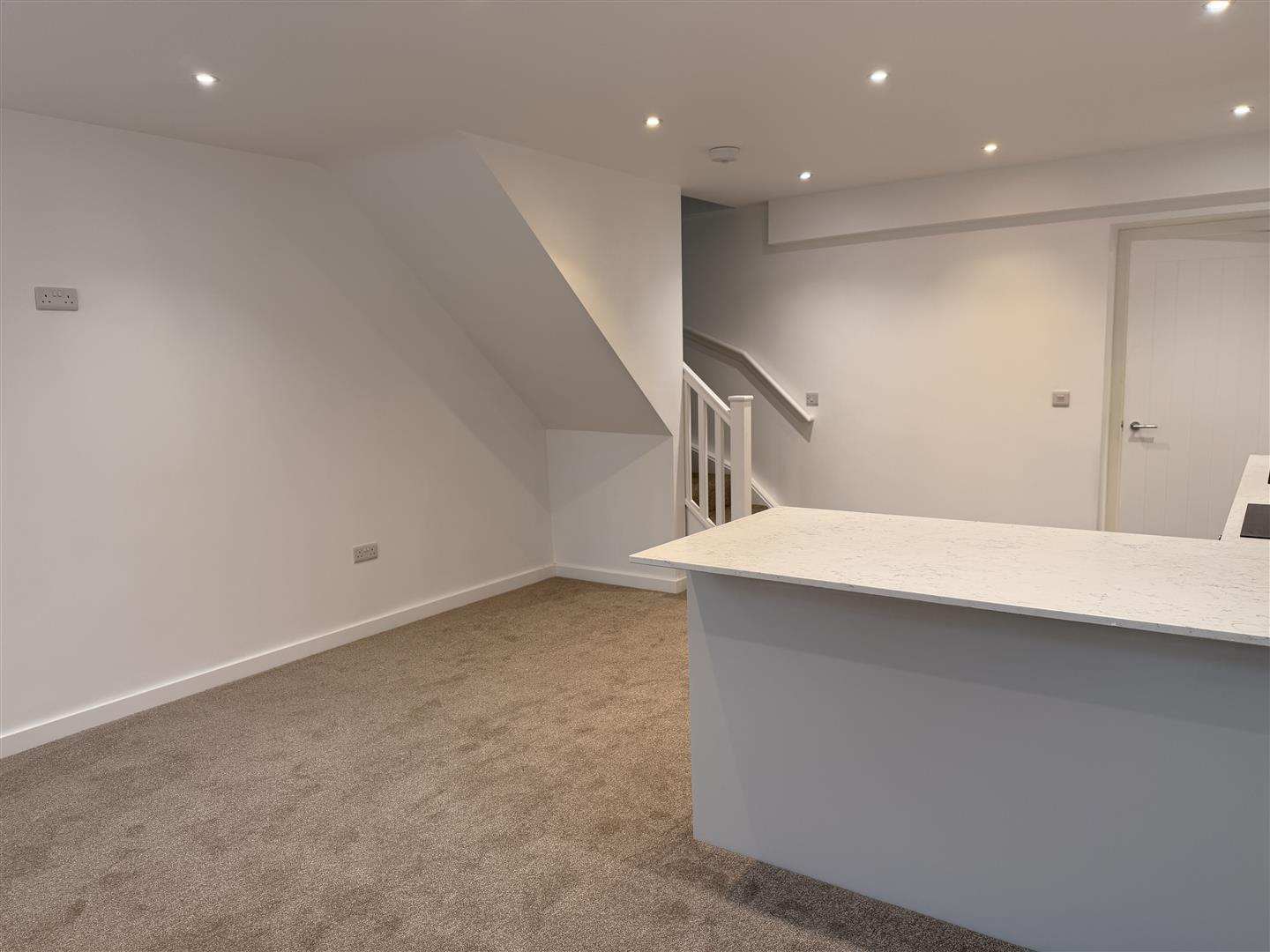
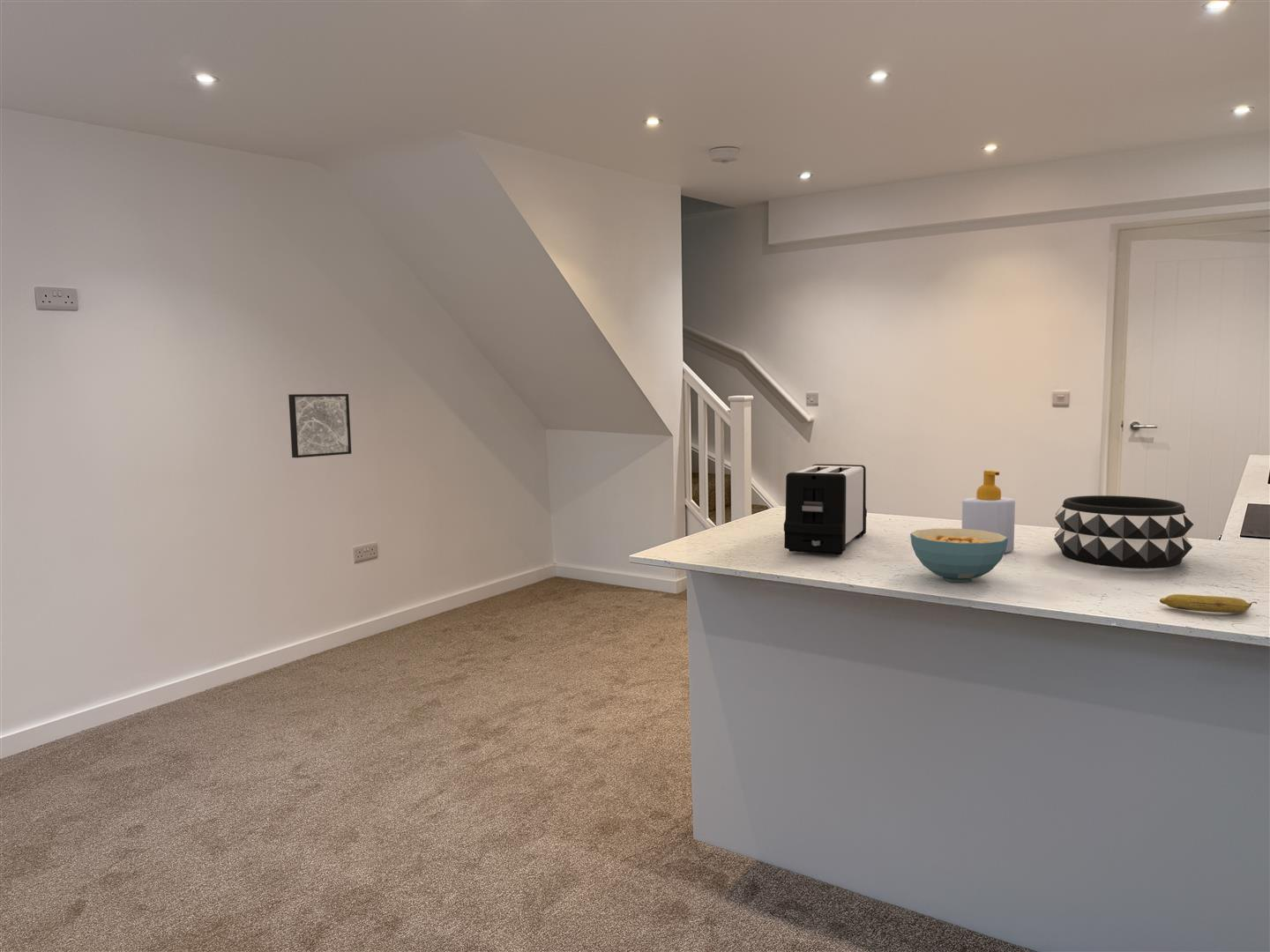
+ banana (1209, 600)
+ soap bottle (988, 510)
+ wall art (320, 425)
+ decorative bowl (1120, 530)
+ toaster (826, 506)
+ cereal bowl (958, 557)
